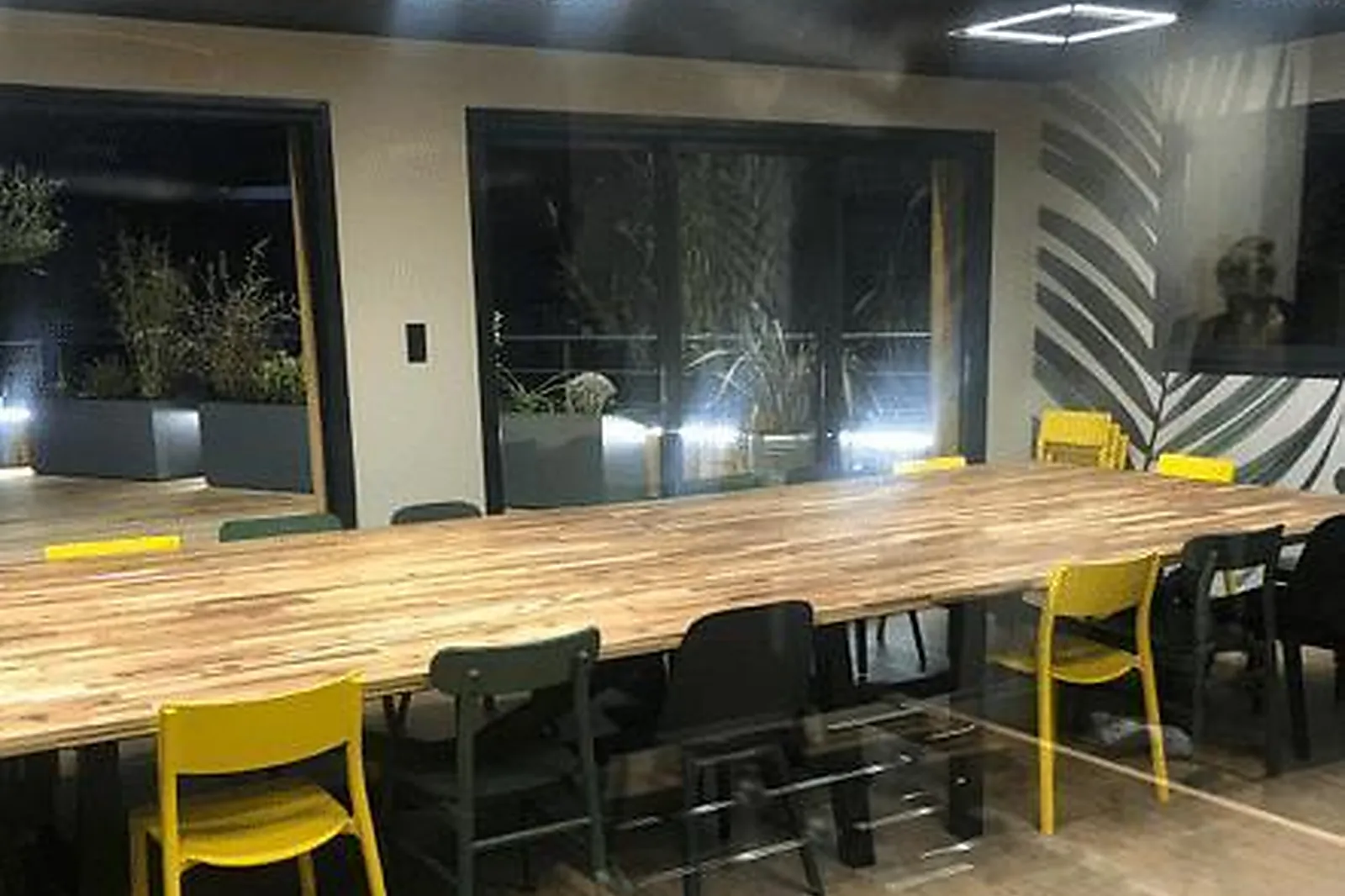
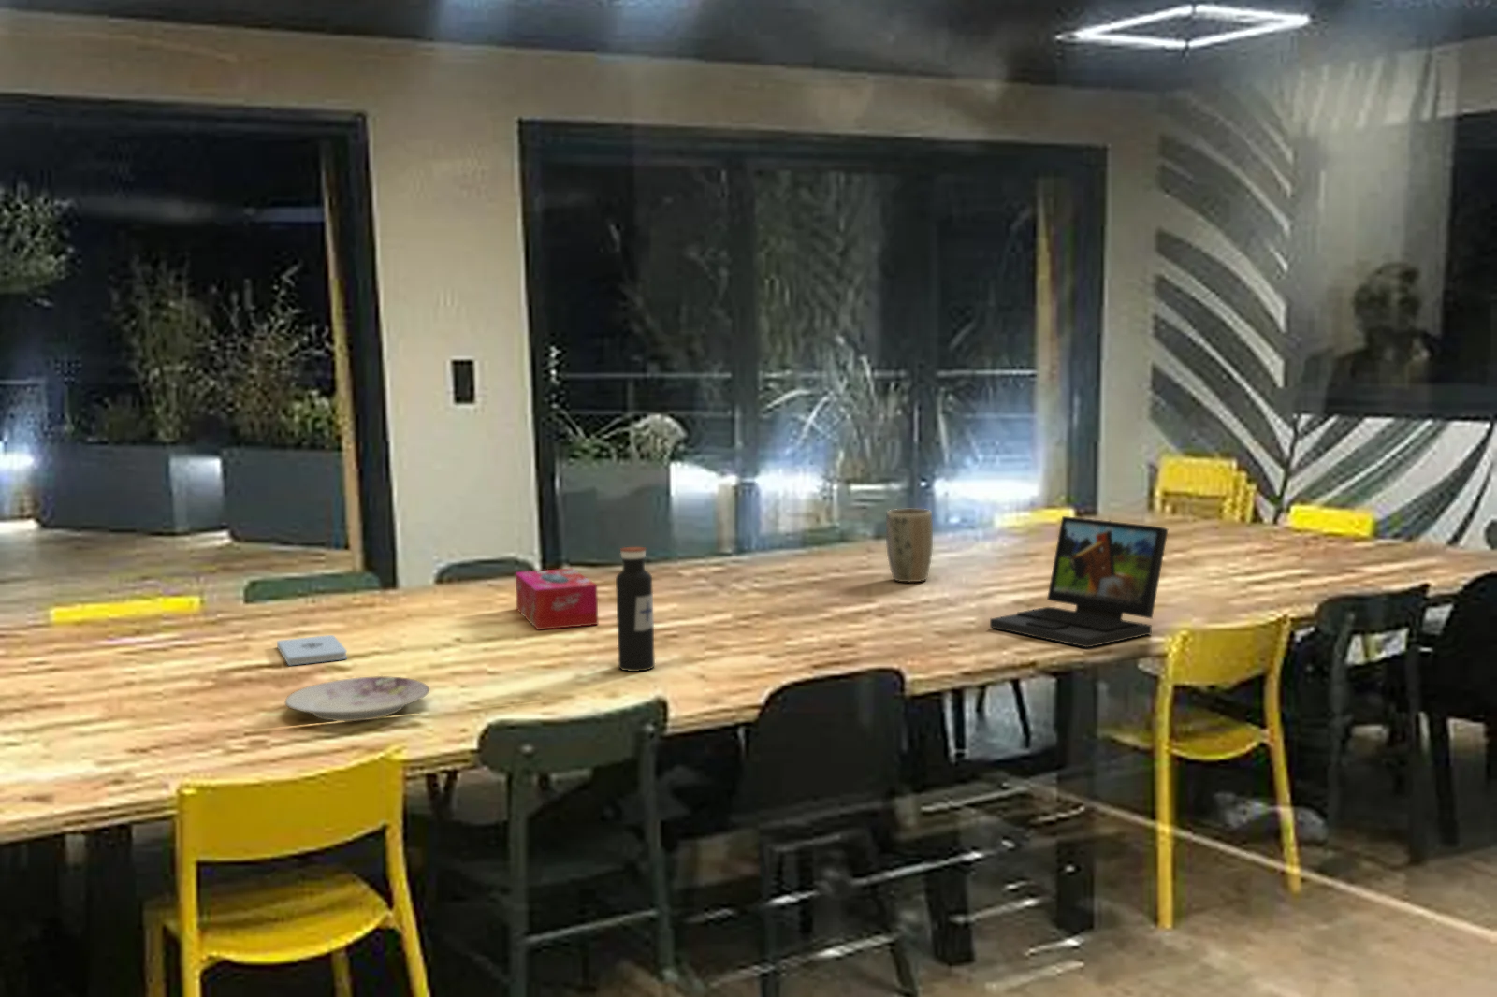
+ notepad (312, 649)
+ laptop (1077, 578)
+ plant pot (909, 545)
+ plate (357, 701)
+ water bottle (634, 608)
+ tissue box (554, 598)
